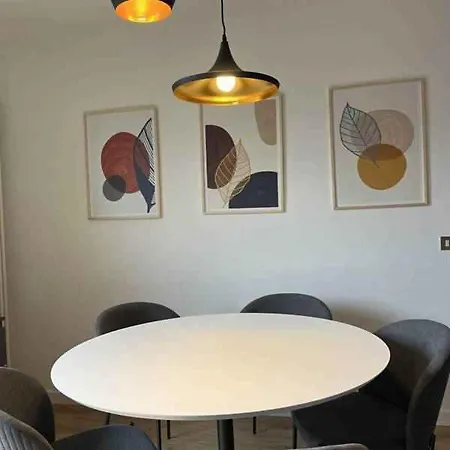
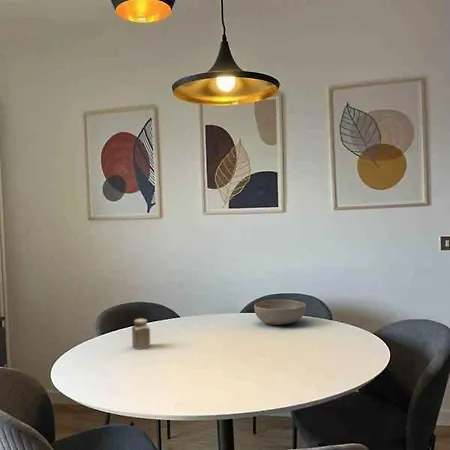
+ bowl (280, 313)
+ salt shaker (140, 333)
